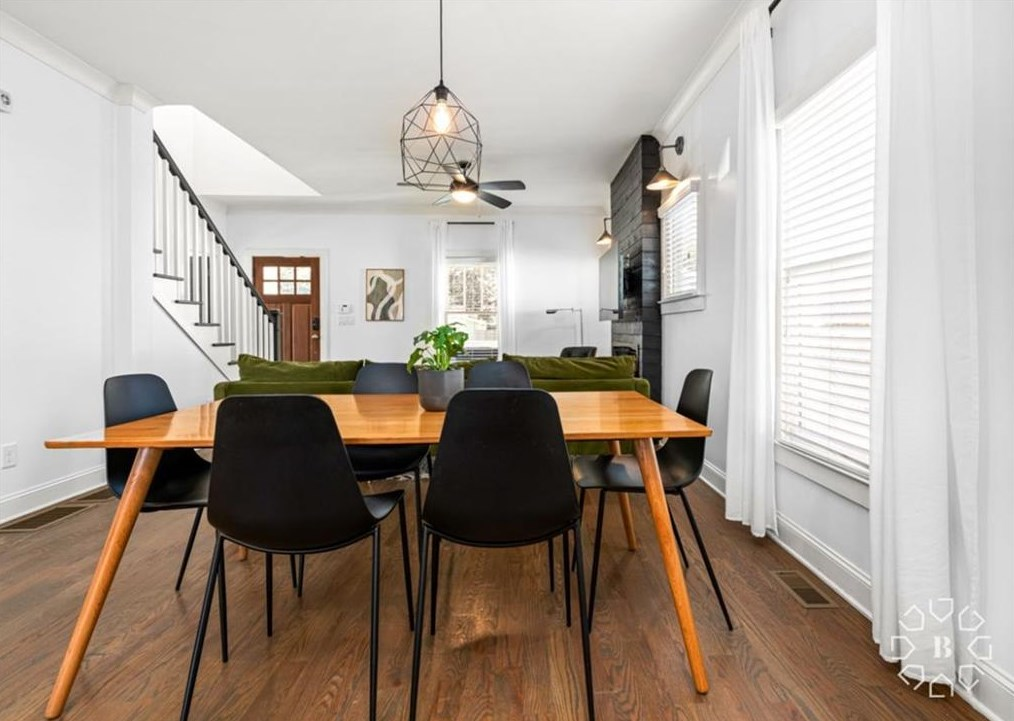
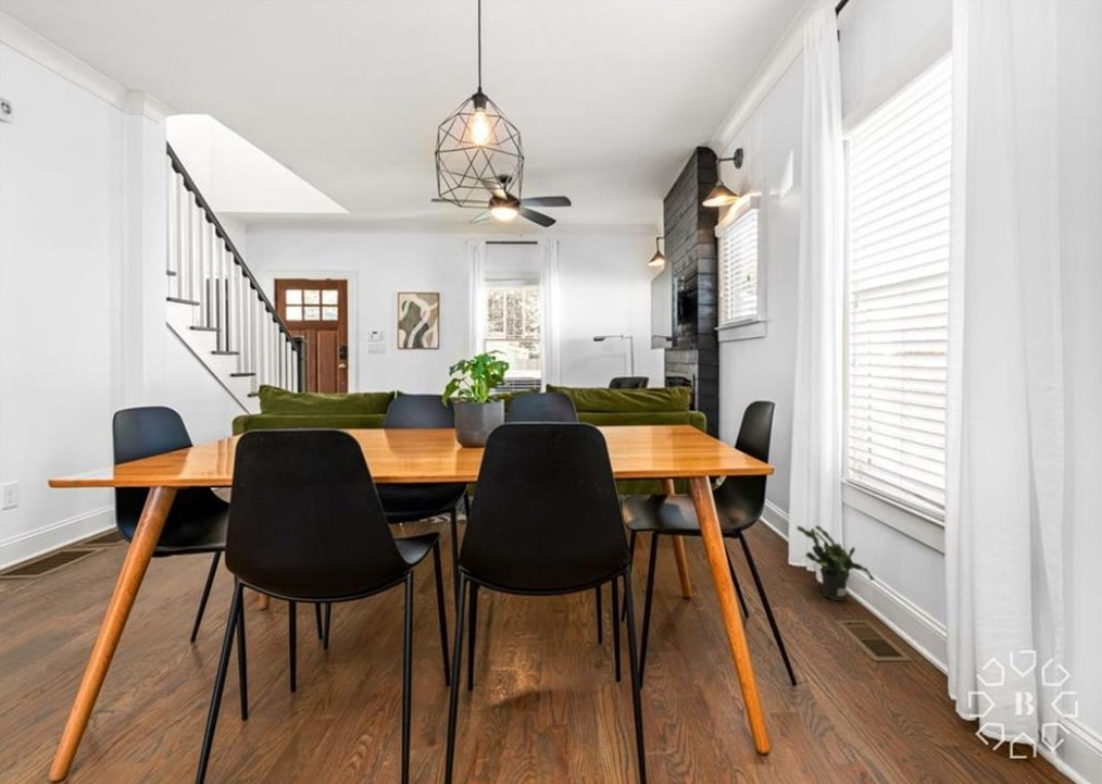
+ potted plant (829, 563)
